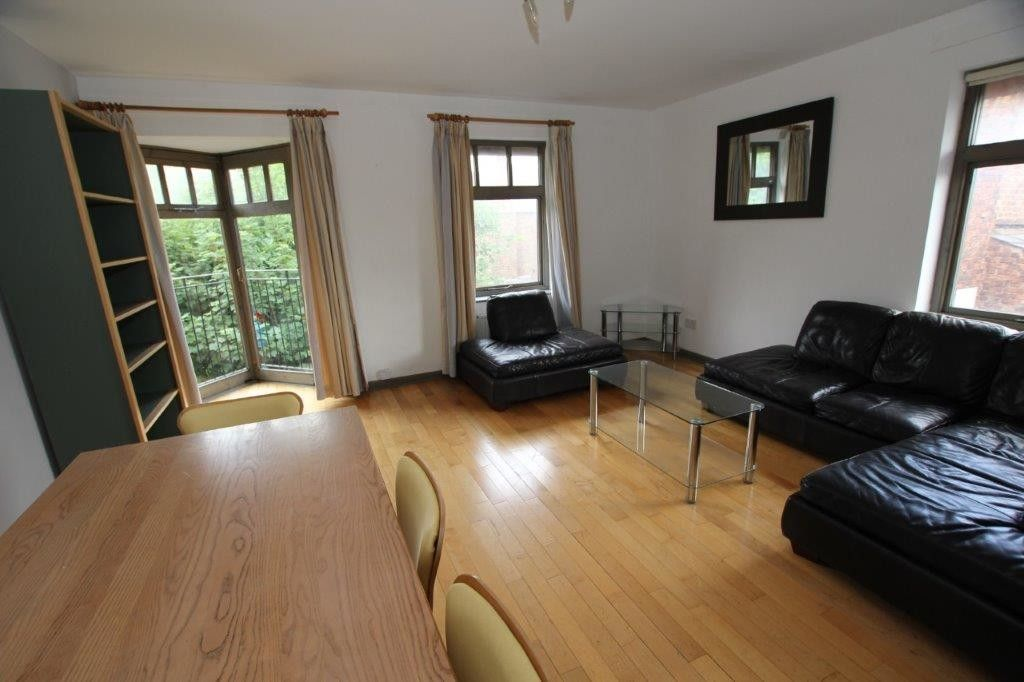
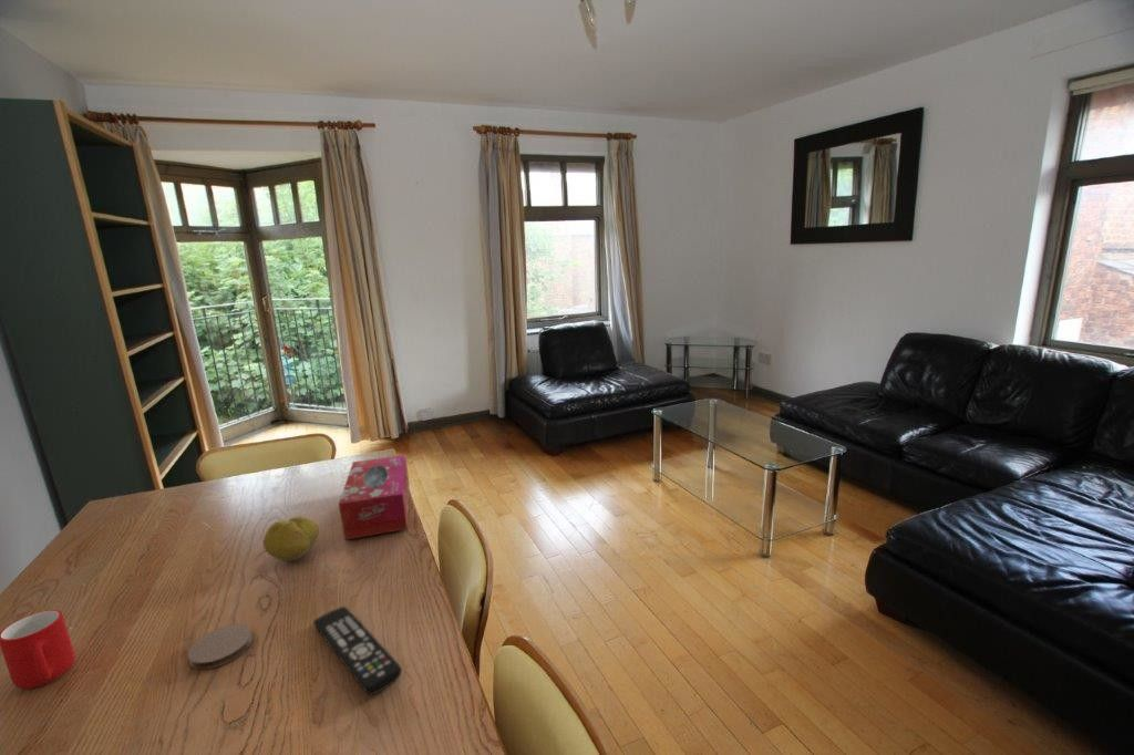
+ fruit (291, 538)
+ remote control (354, 647)
+ tissue box (378, 493)
+ coaster (220, 645)
+ cup (40, 654)
